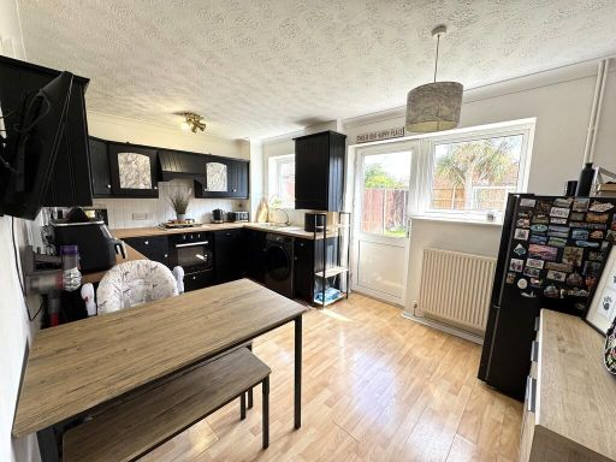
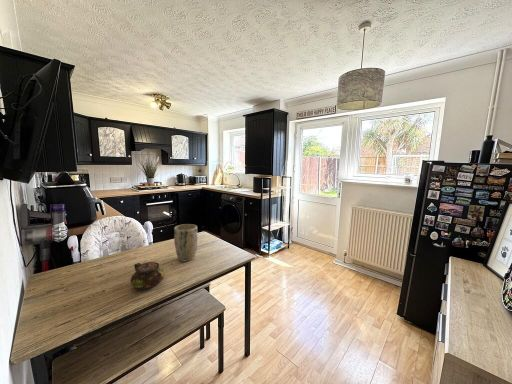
+ teapot (147, 273)
+ plant pot (186, 242)
